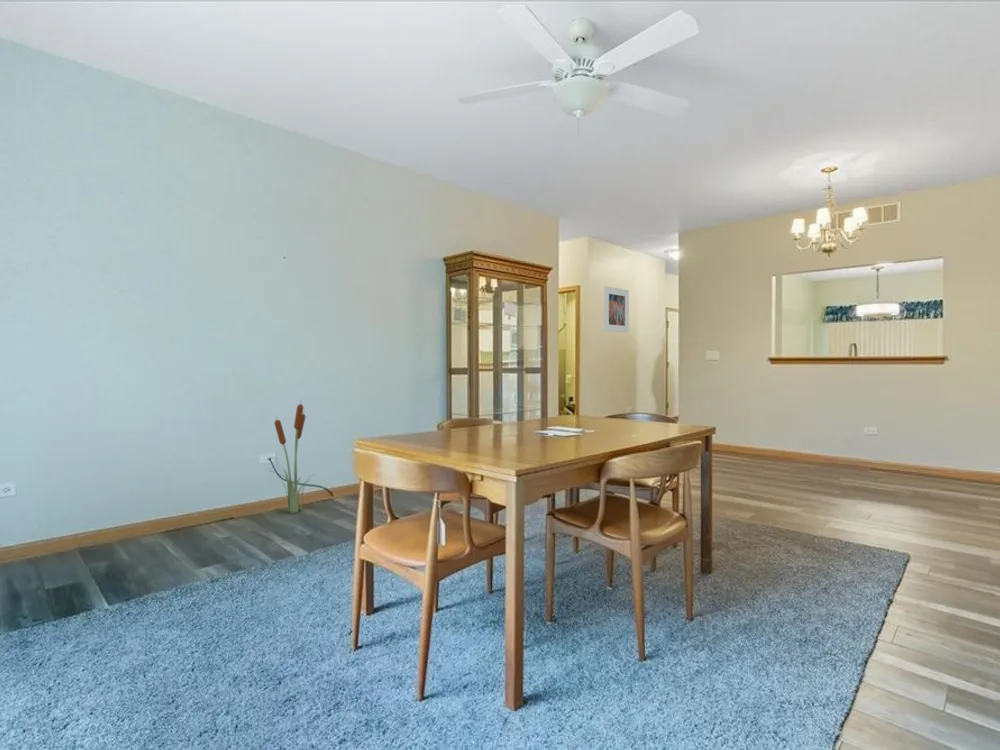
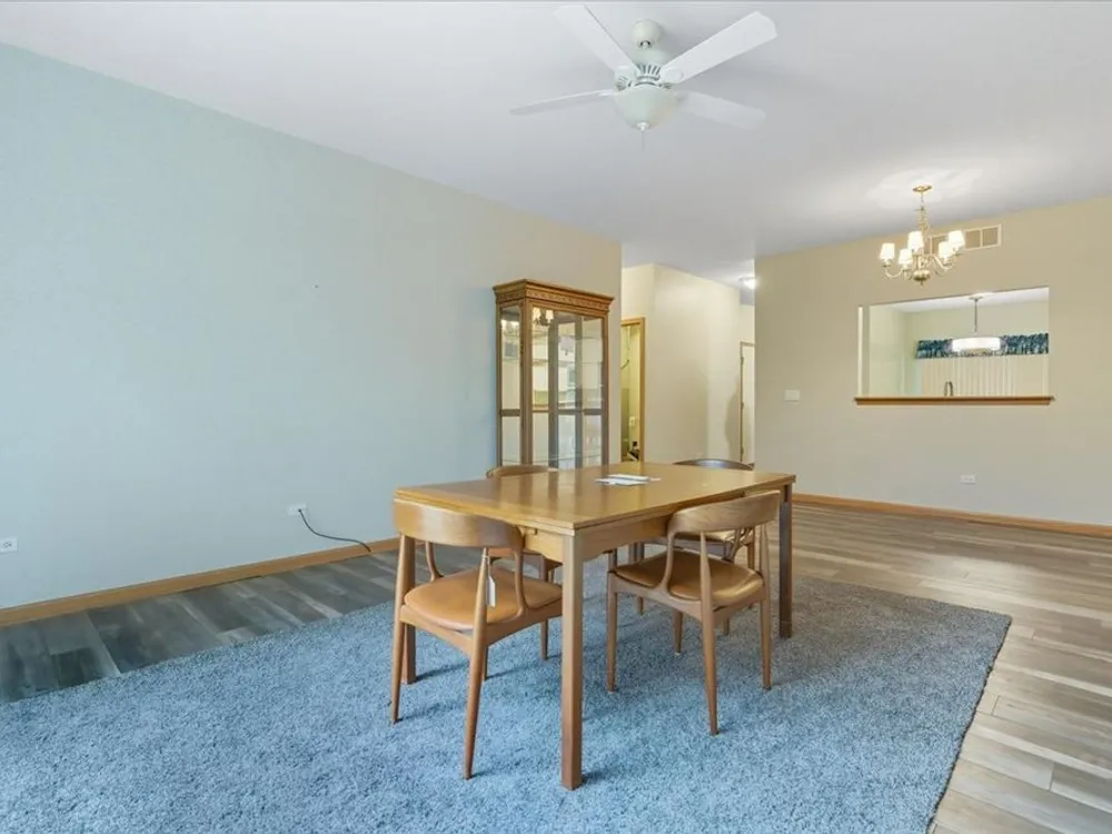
- decorative plant (295, 454)
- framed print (616, 310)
